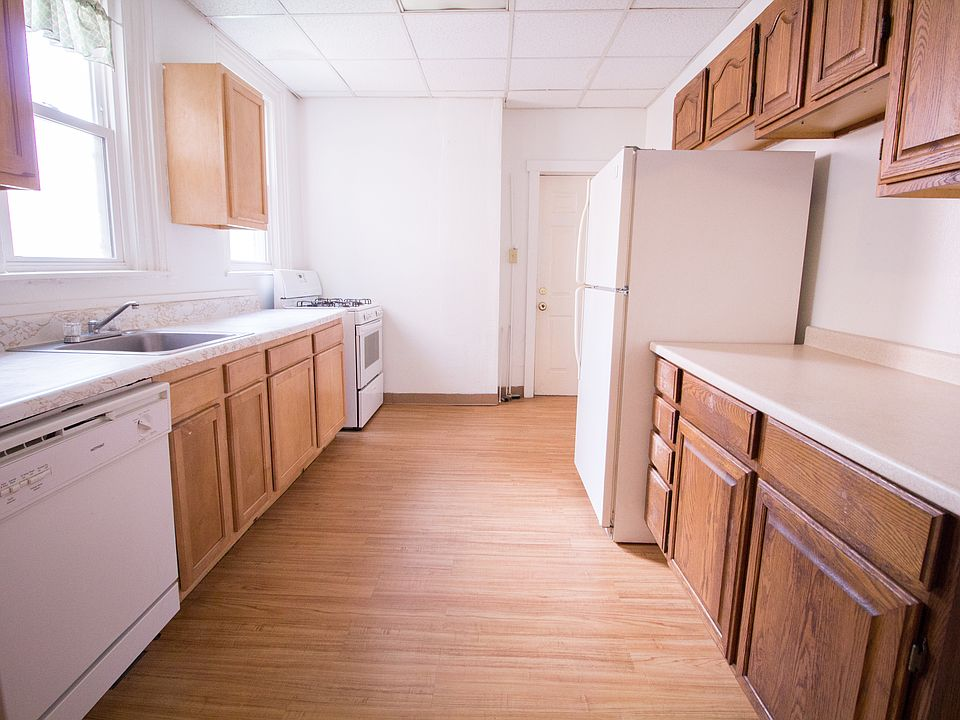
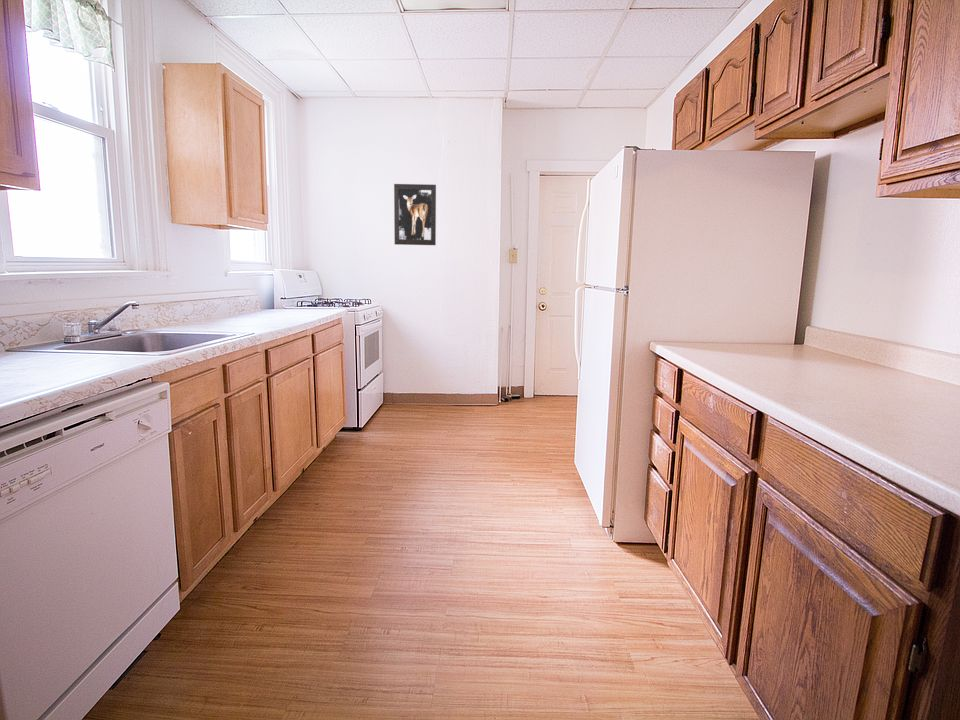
+ wall art (415, 214)
